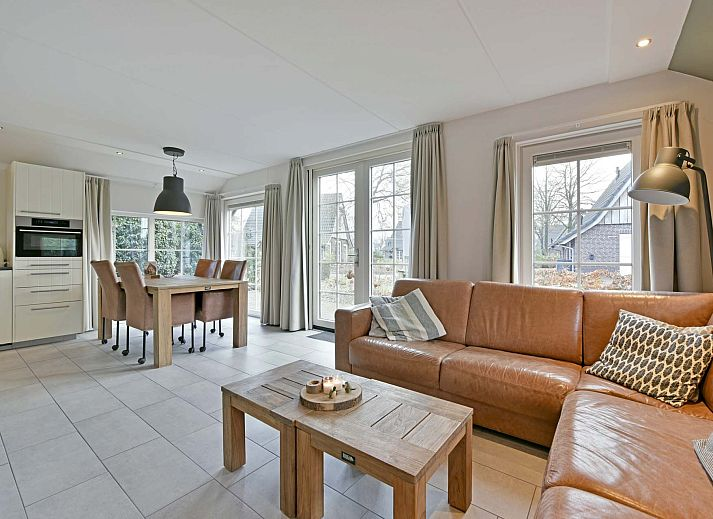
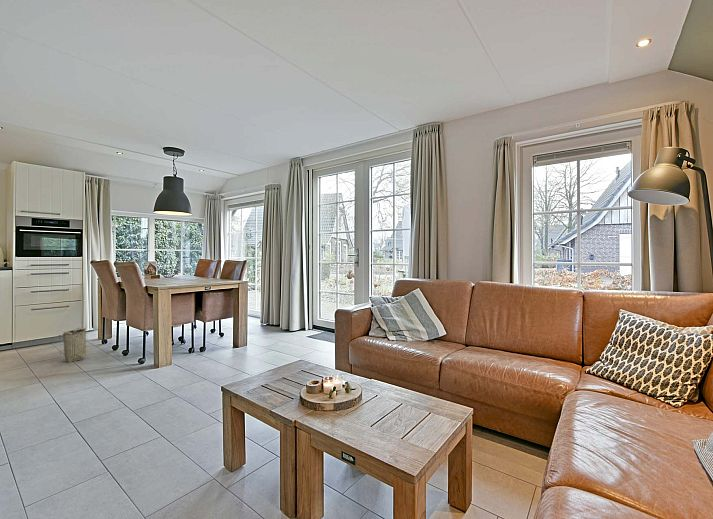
+ basket (73, 344)
